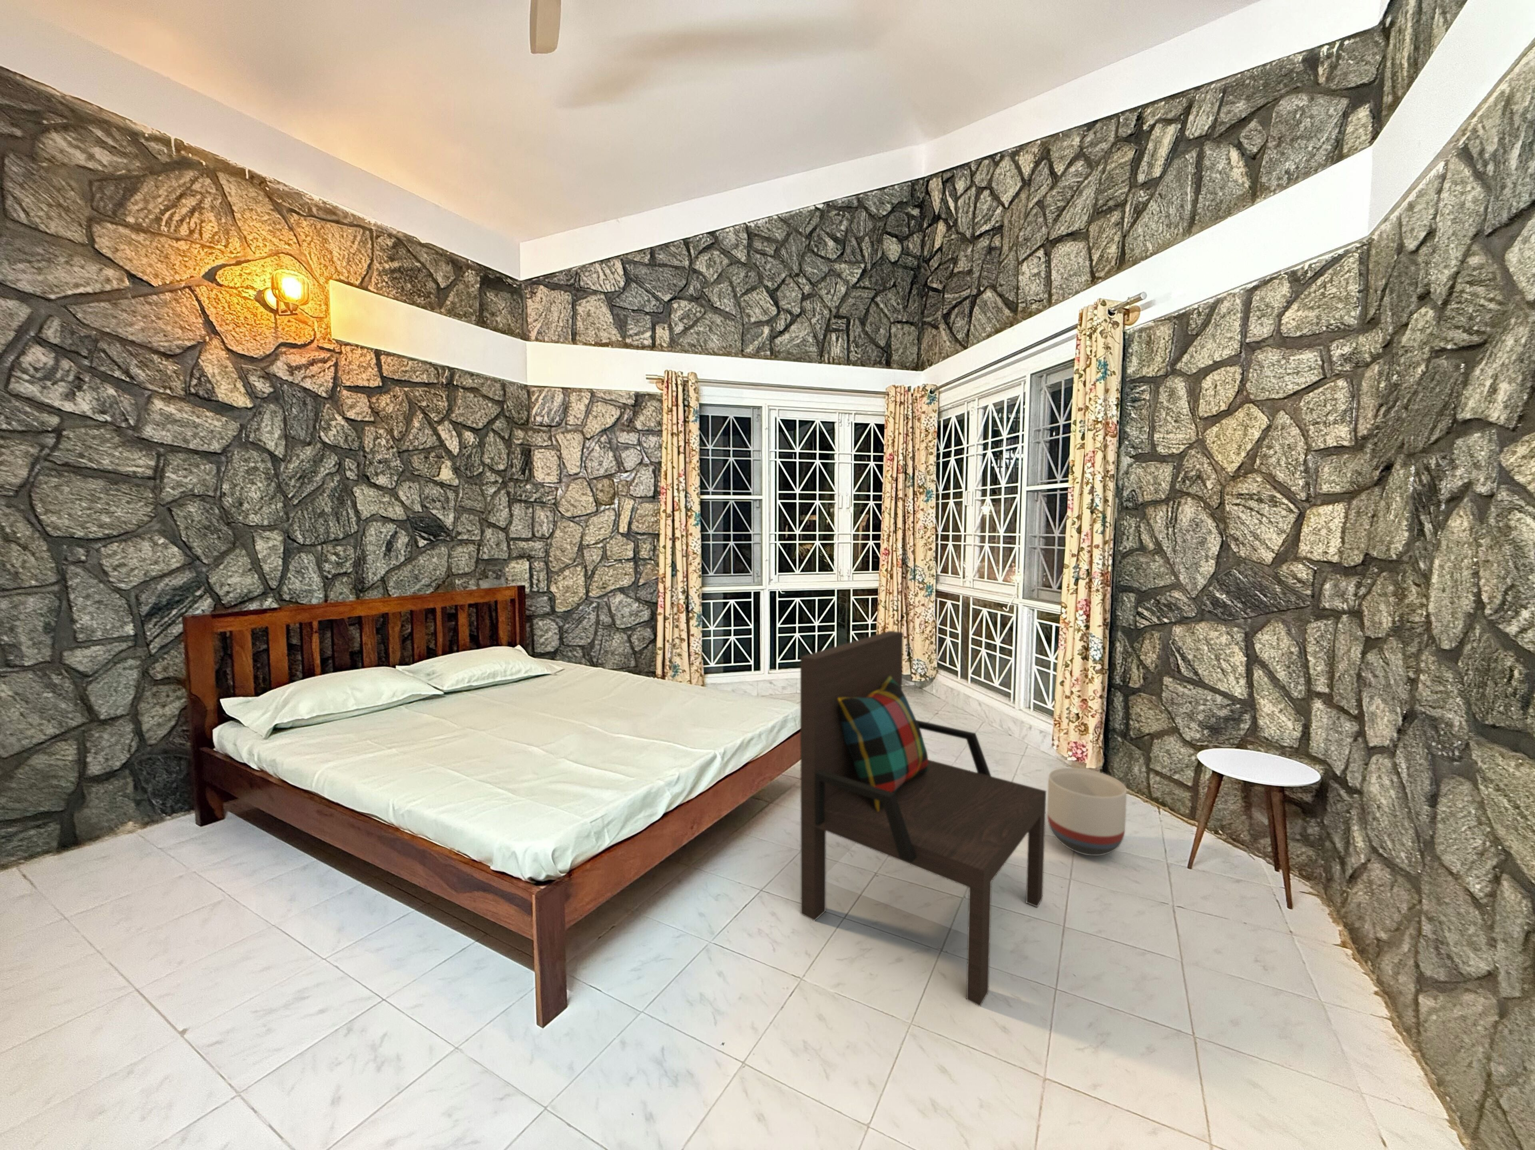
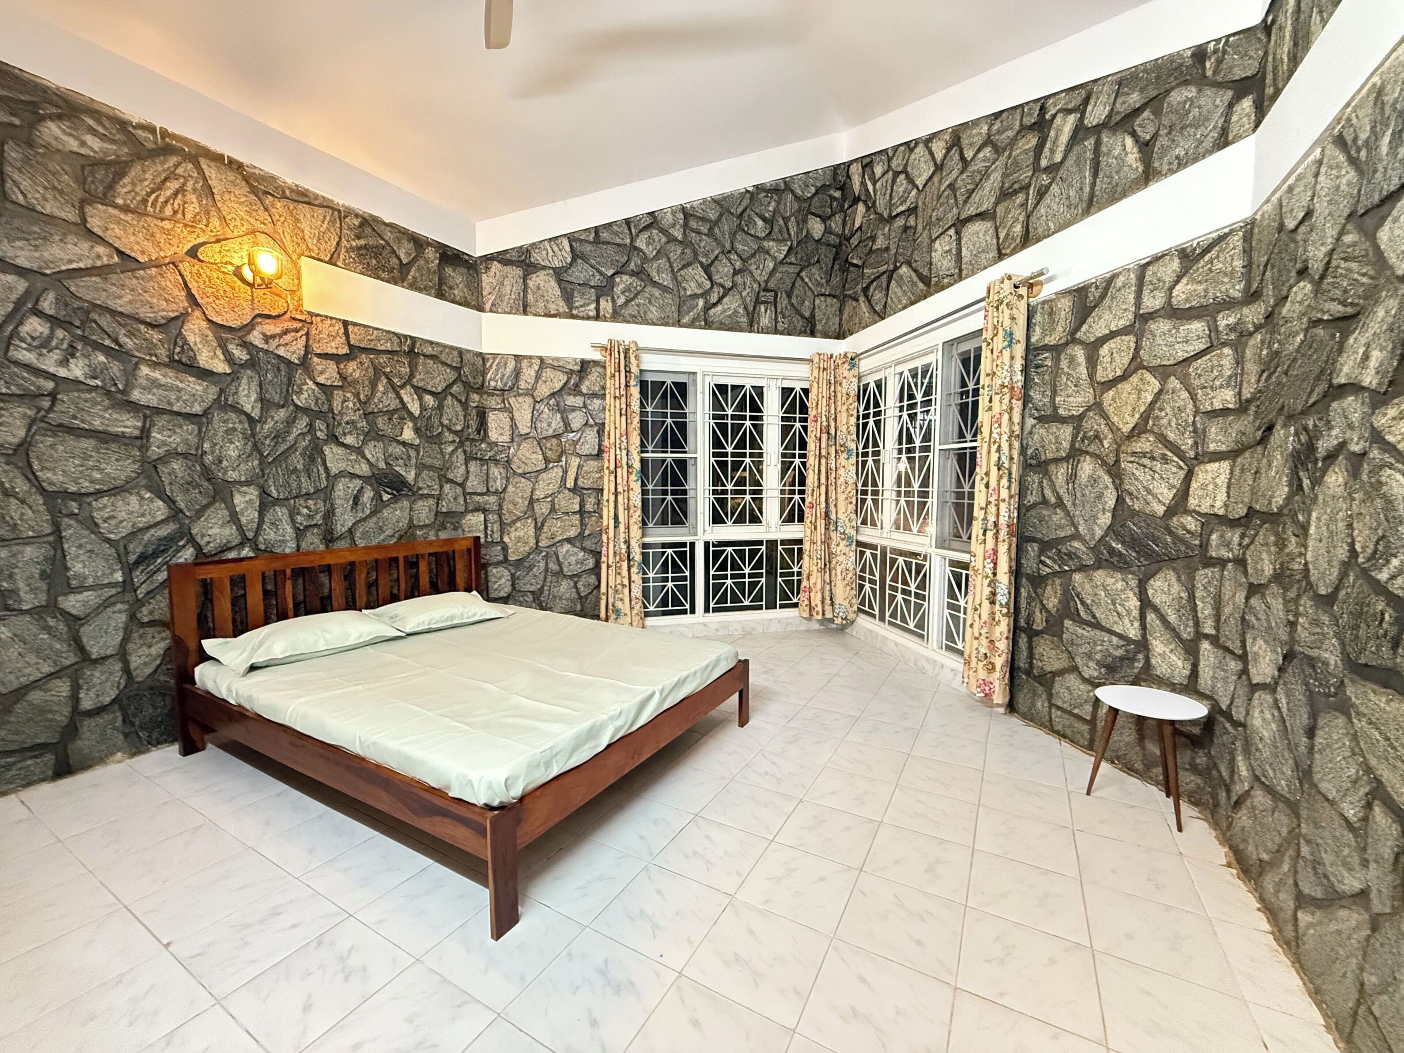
- armchair (926, 782)
- planter (1085, 815)
